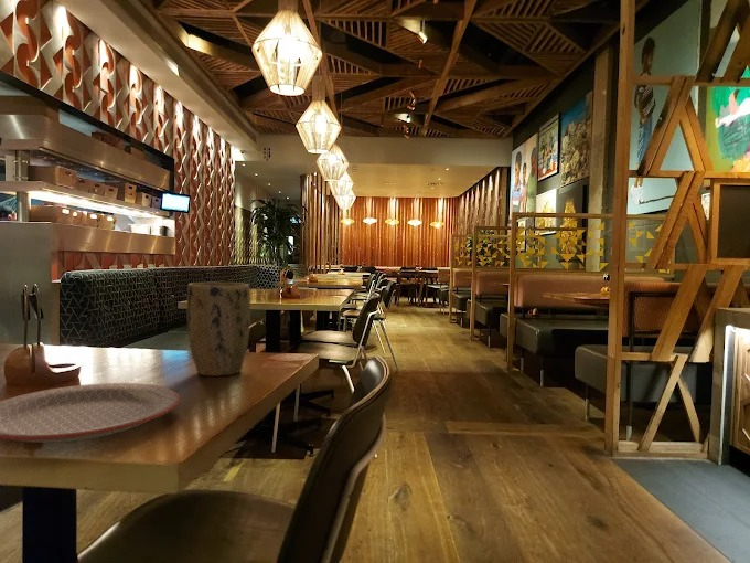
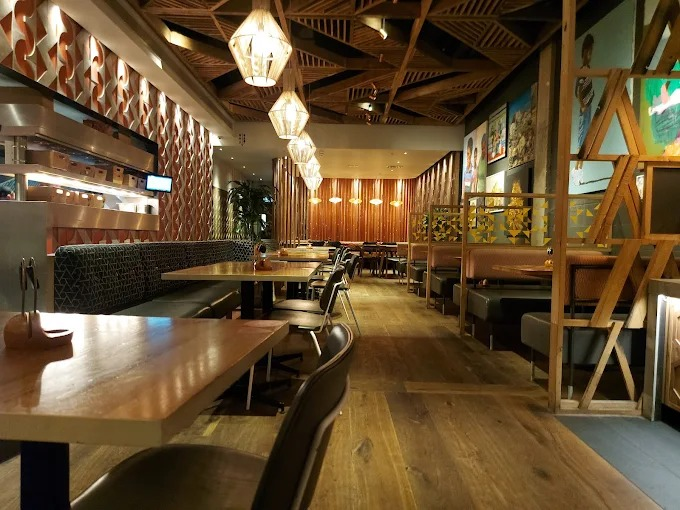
- plant pot (218, 327)
- plate (83, 412)
